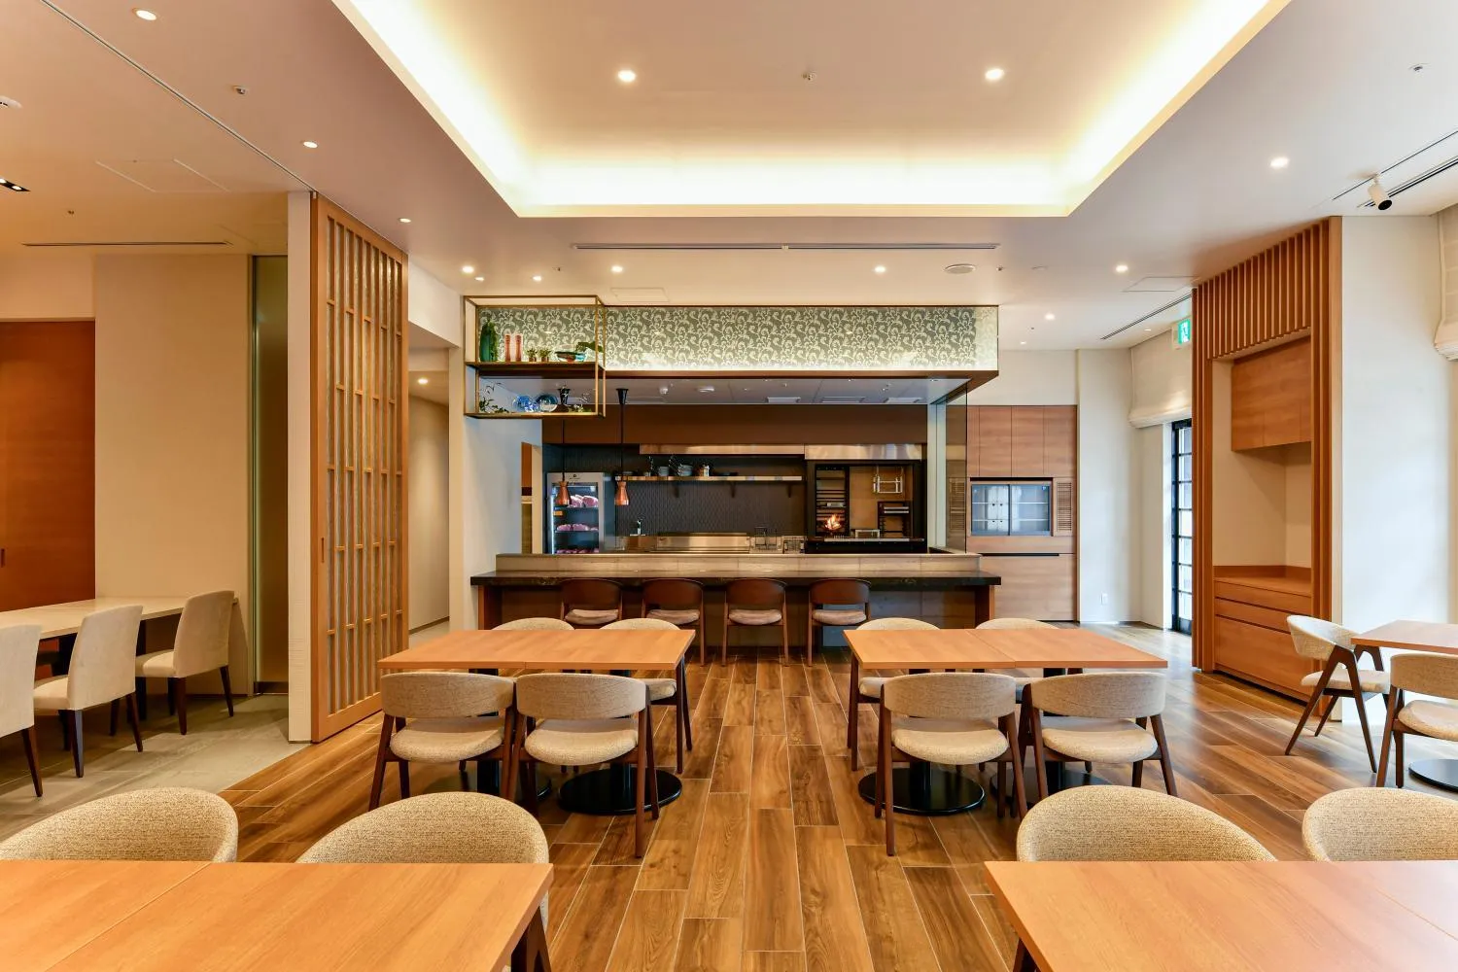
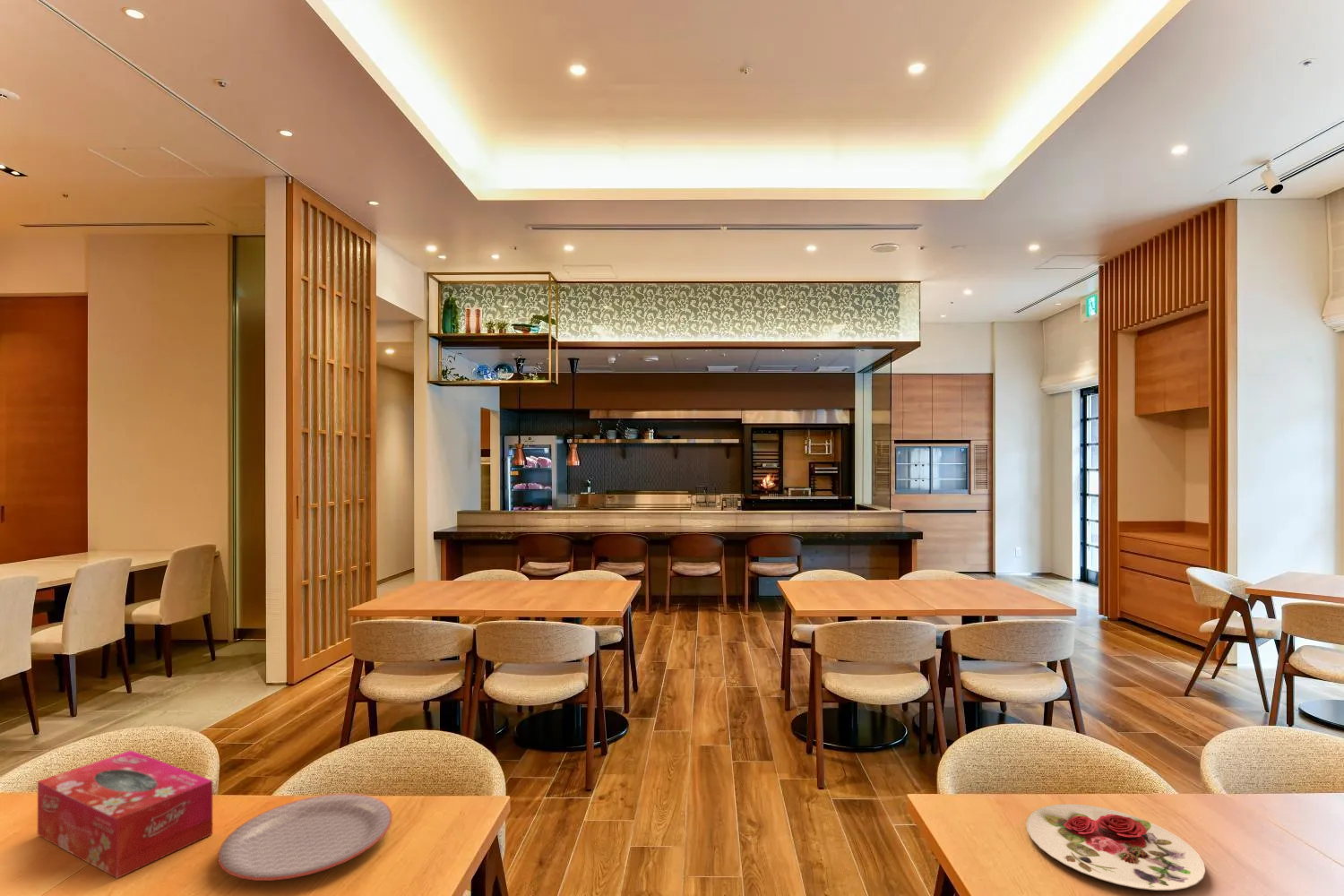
+ plate (1110, 841)
+ plate (309, 837)
+ tissue box (125, 807)
